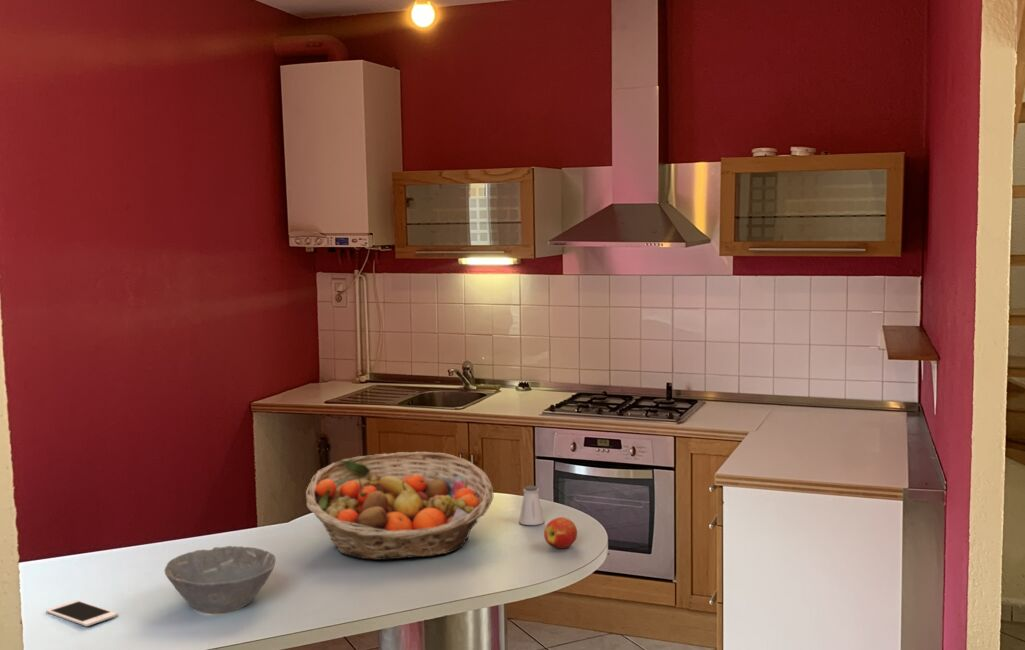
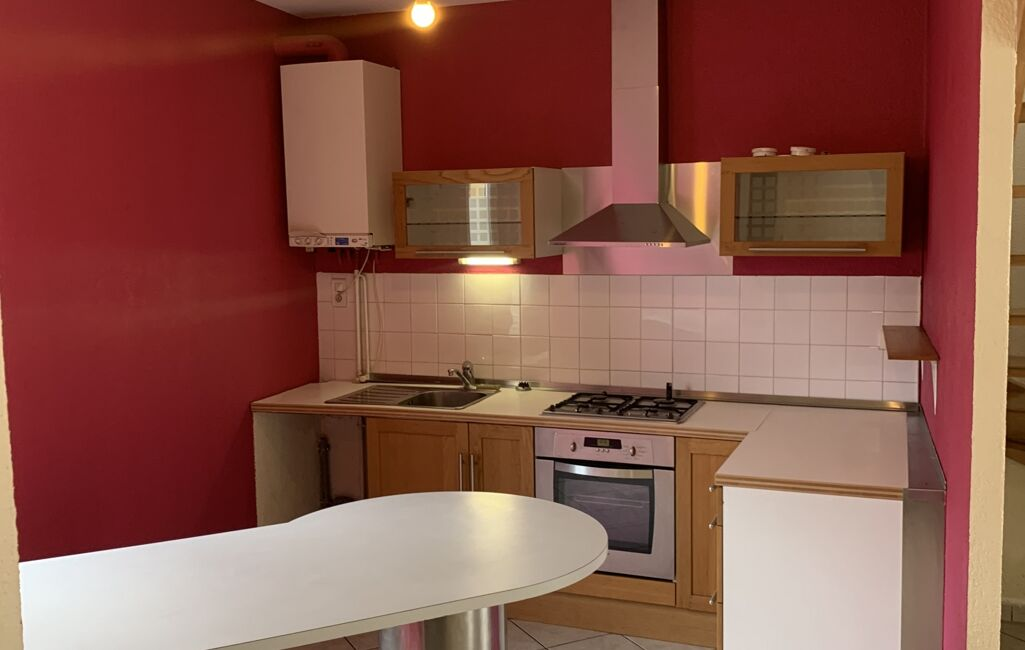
- apple (561, 532)
- saltshaker (531, 504)
- fruit basket (400, 504)
- bowl (222, 582)
- cell phone (81, 612)
